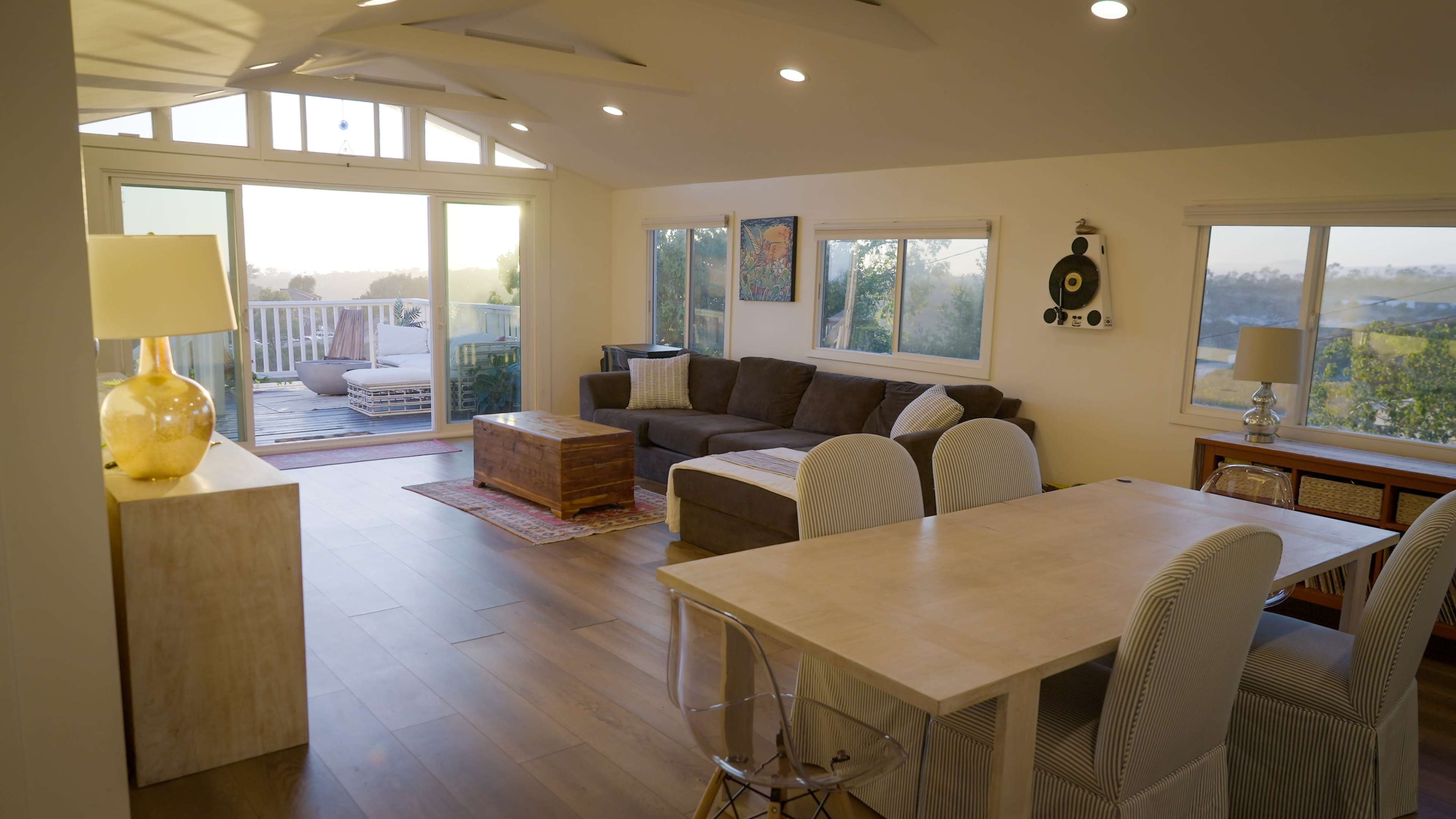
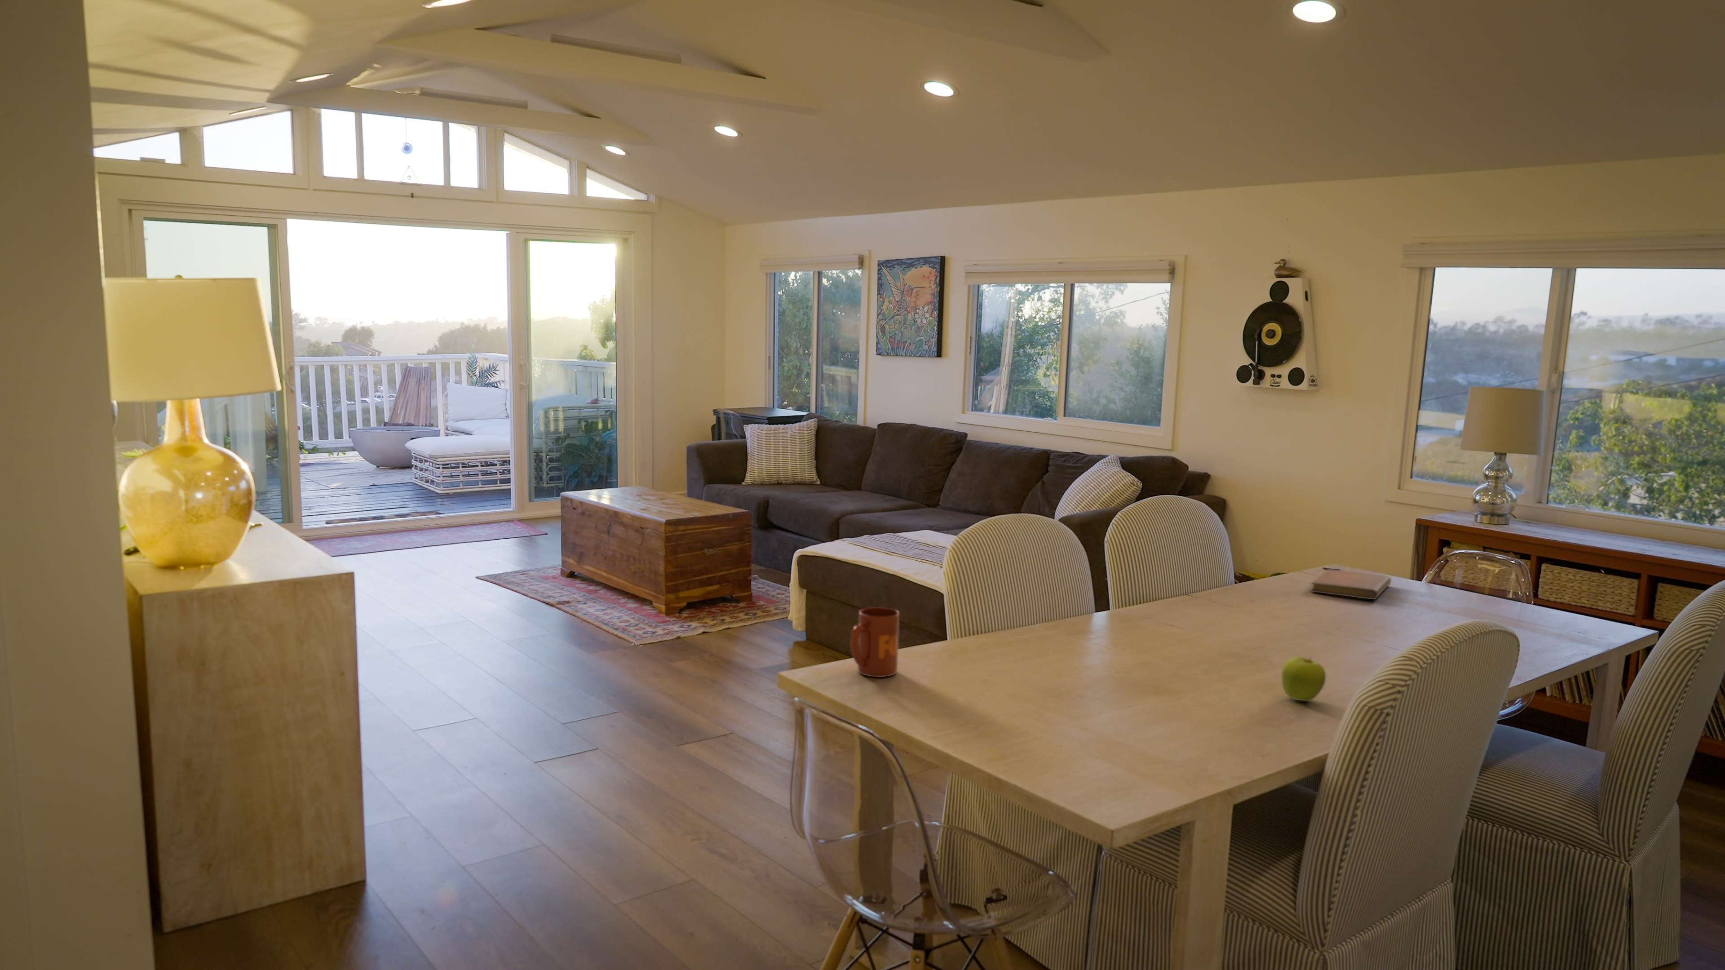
+ fruit (1303, 679)
+ mug (872, 644)
+ notebook (1352, 584)
